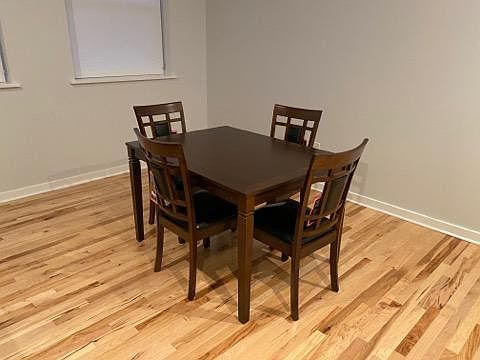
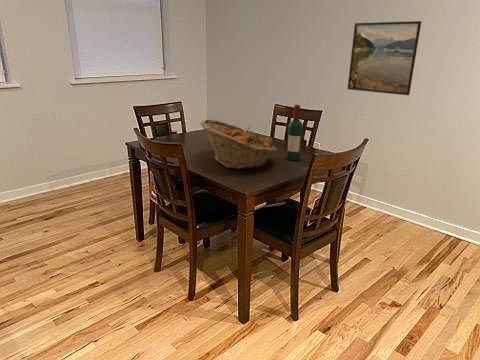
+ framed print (381, 58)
+ fruit basket (237, 141)
+ wine bottle (295, 132)
